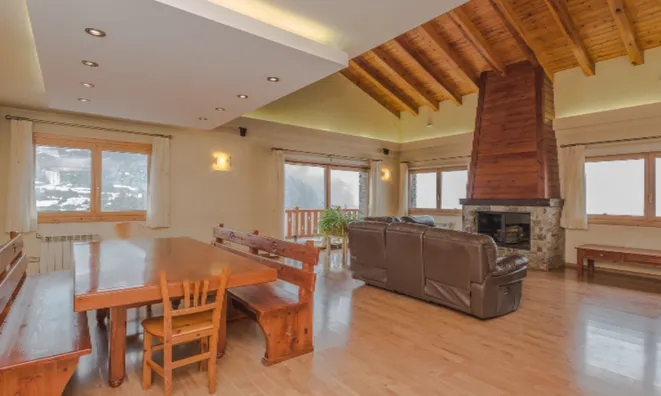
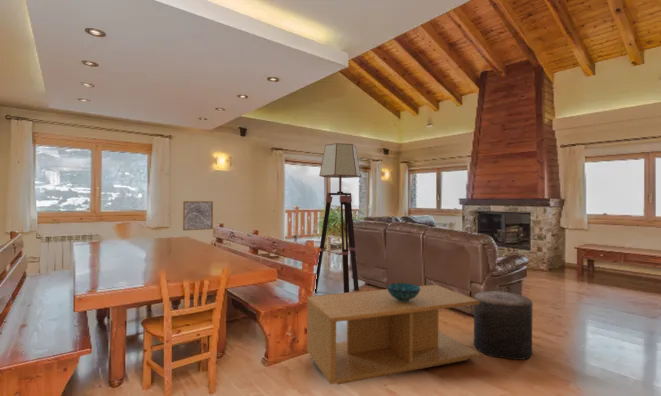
+ decorative bowl (403, 293)
+ wall art (198, 215)
+ floor lamp (341, 219)
+ coffee table (391, 329)
+ stool (502, 323)
